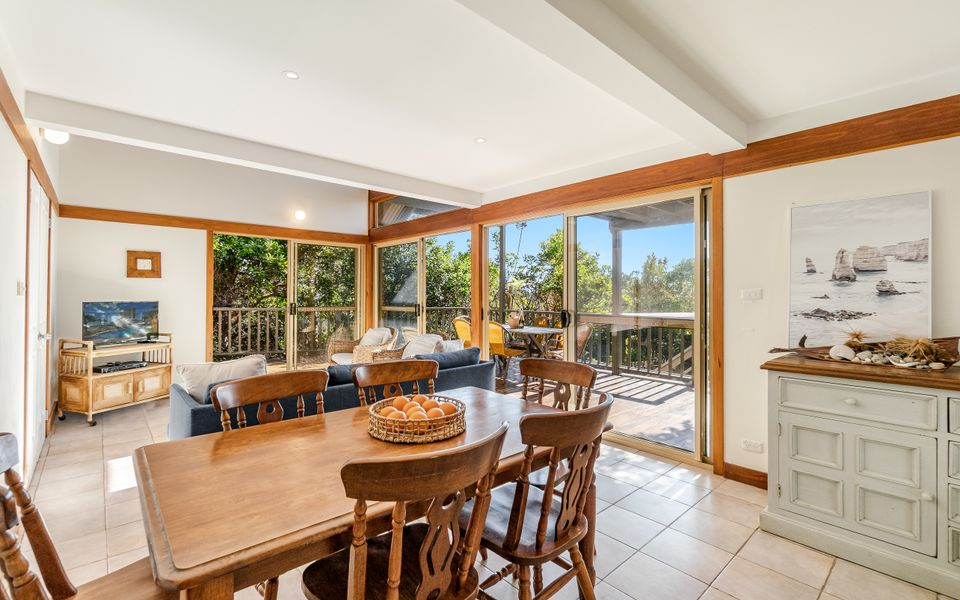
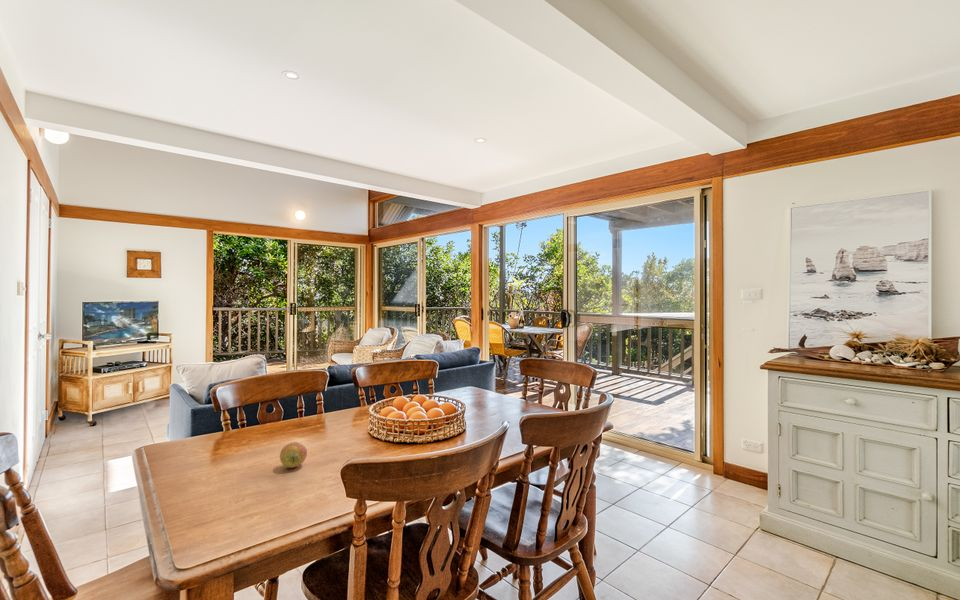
+ apple (293, 454)
